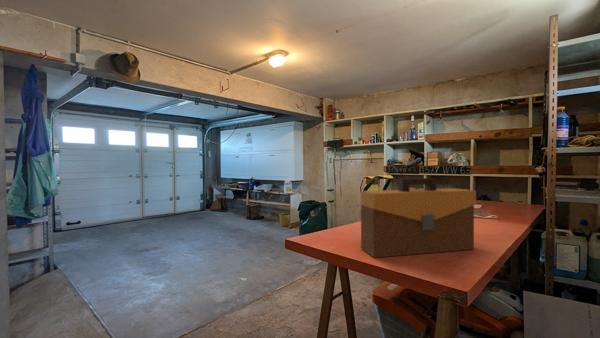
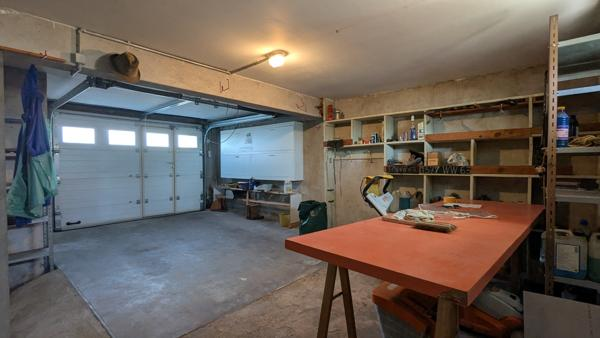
- toolbox (418, 214)
